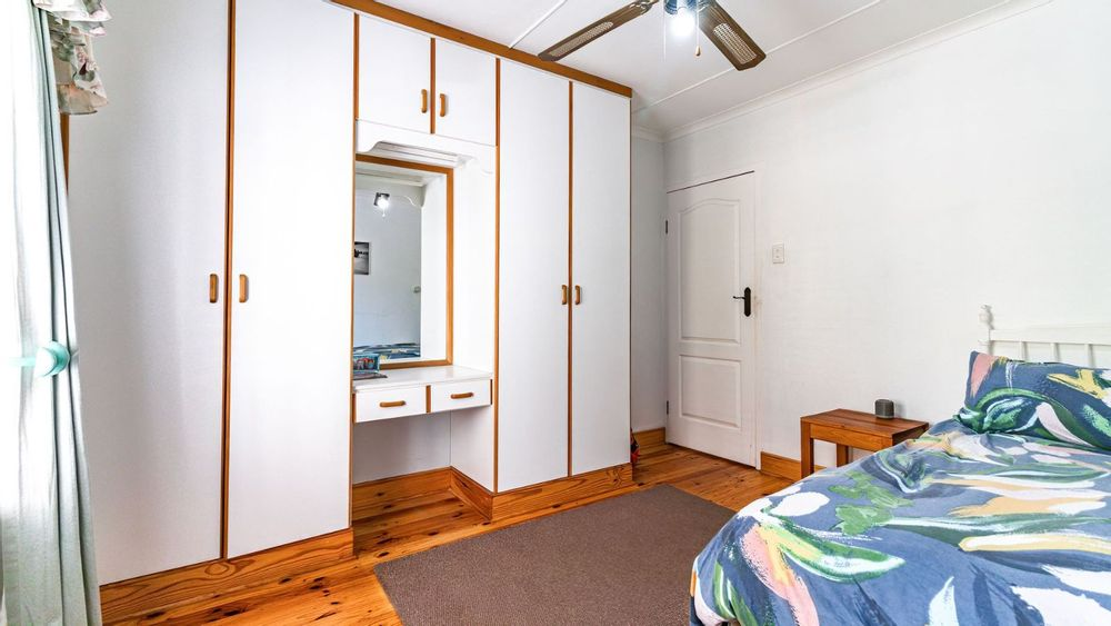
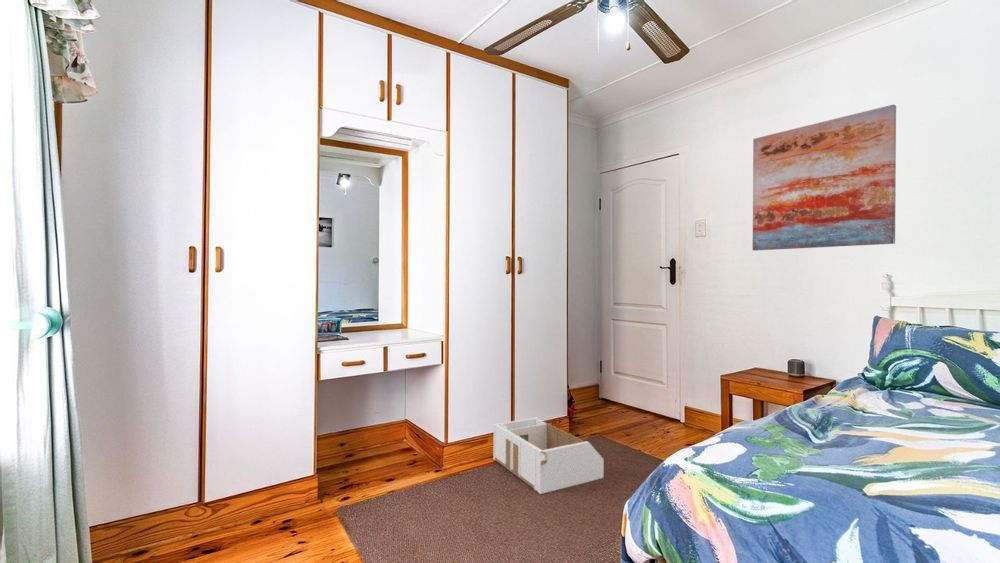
+ storage bin (547, 450)
+ wall art (816, 185)
